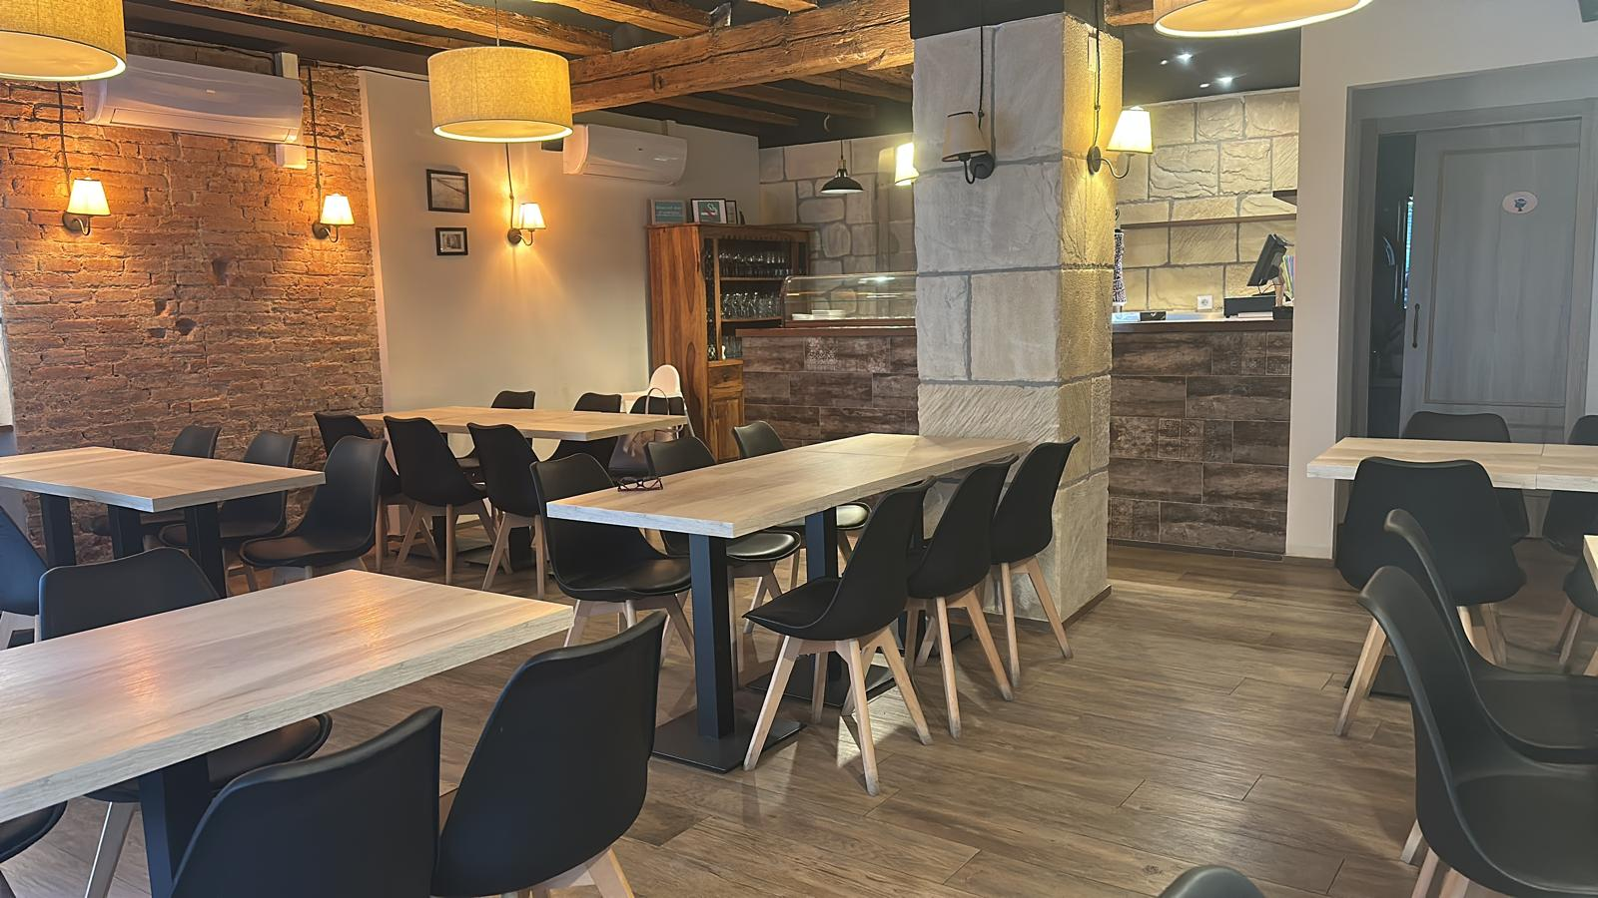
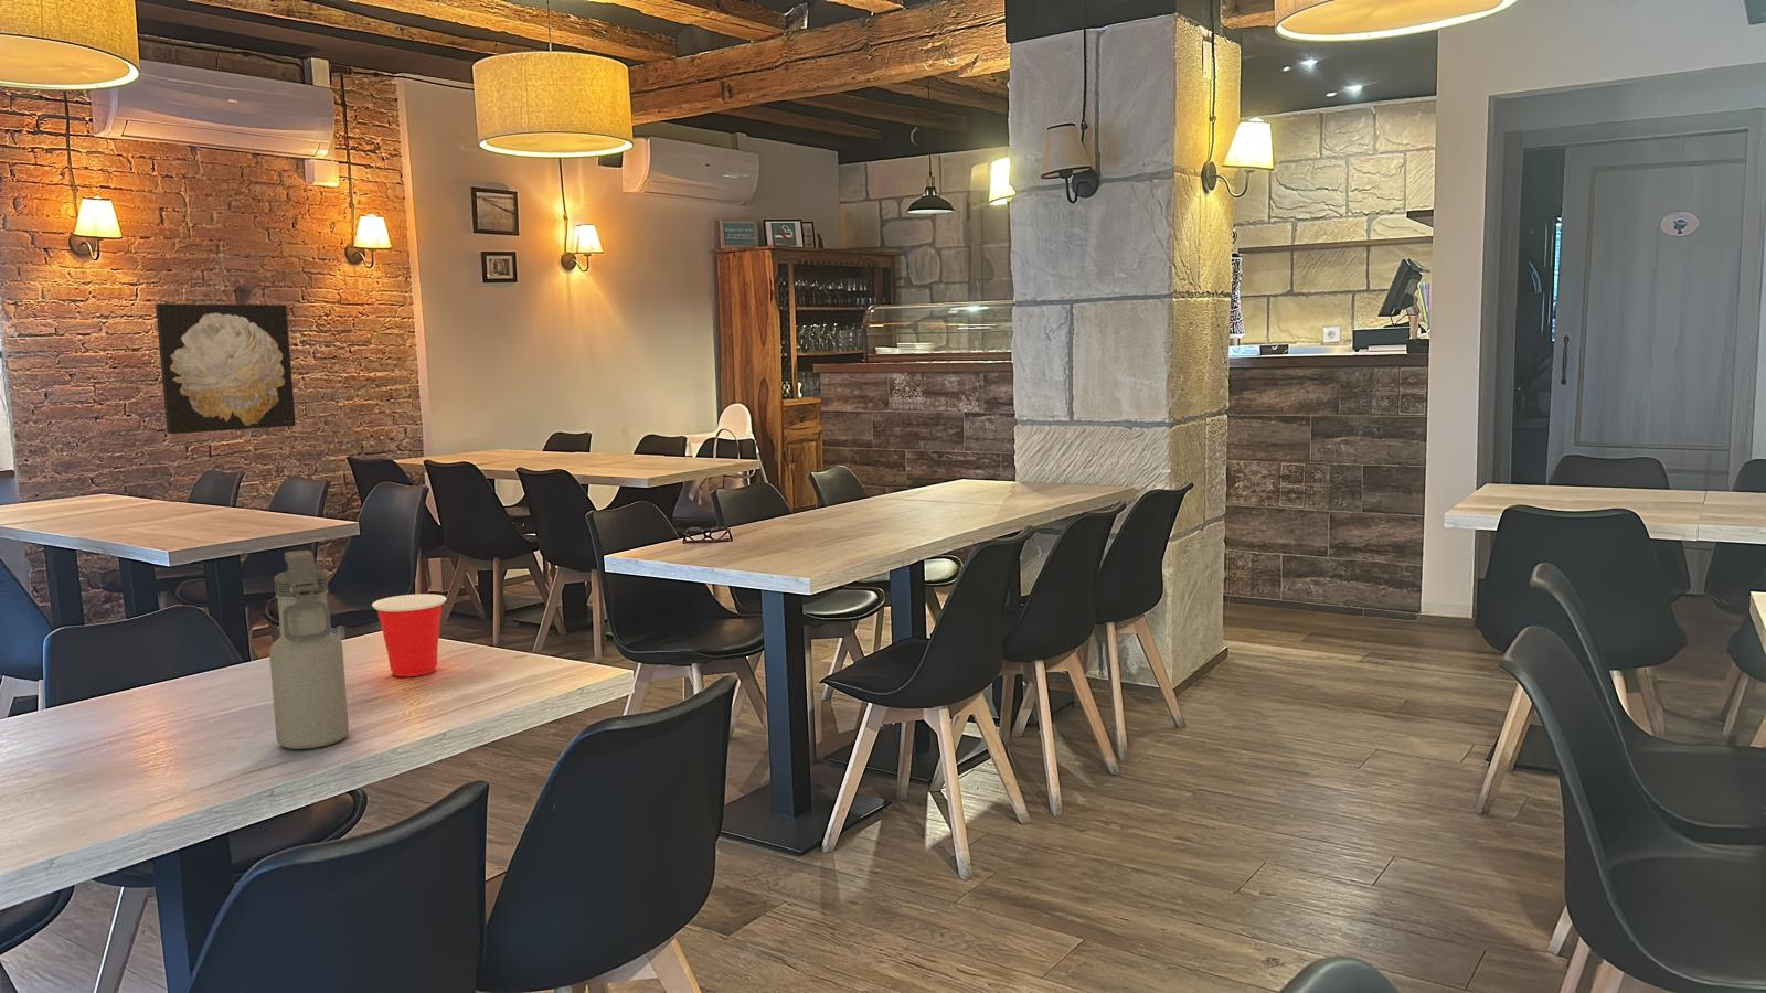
+ water bottle (306, 647)
+ wall art (227, 367)
+ cup (411, 635)
